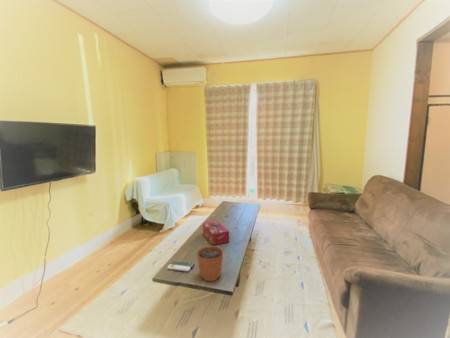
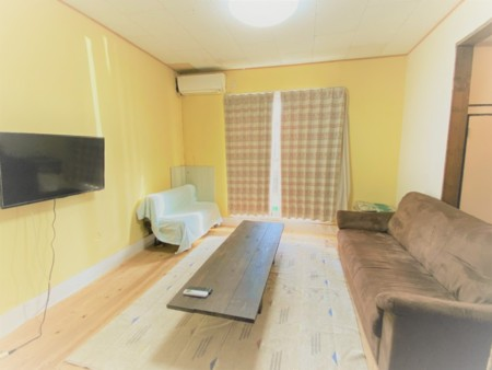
- tissue box (215, 232)
- plant pot (210, 258)
